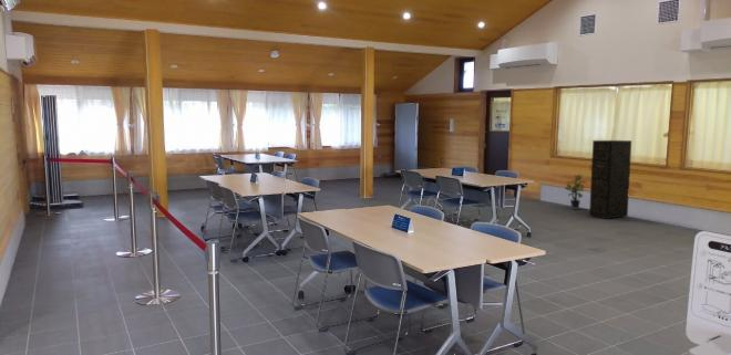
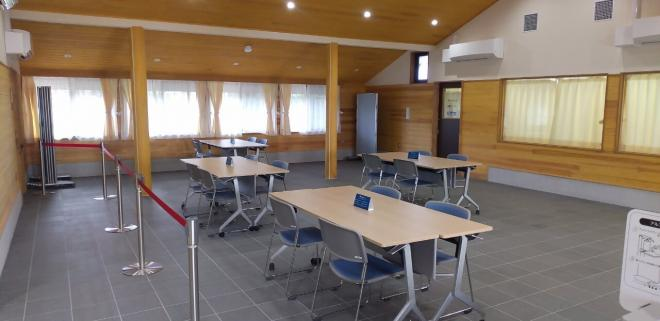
- potted plant (575, 190)
- filing cabinet (609, 178)
